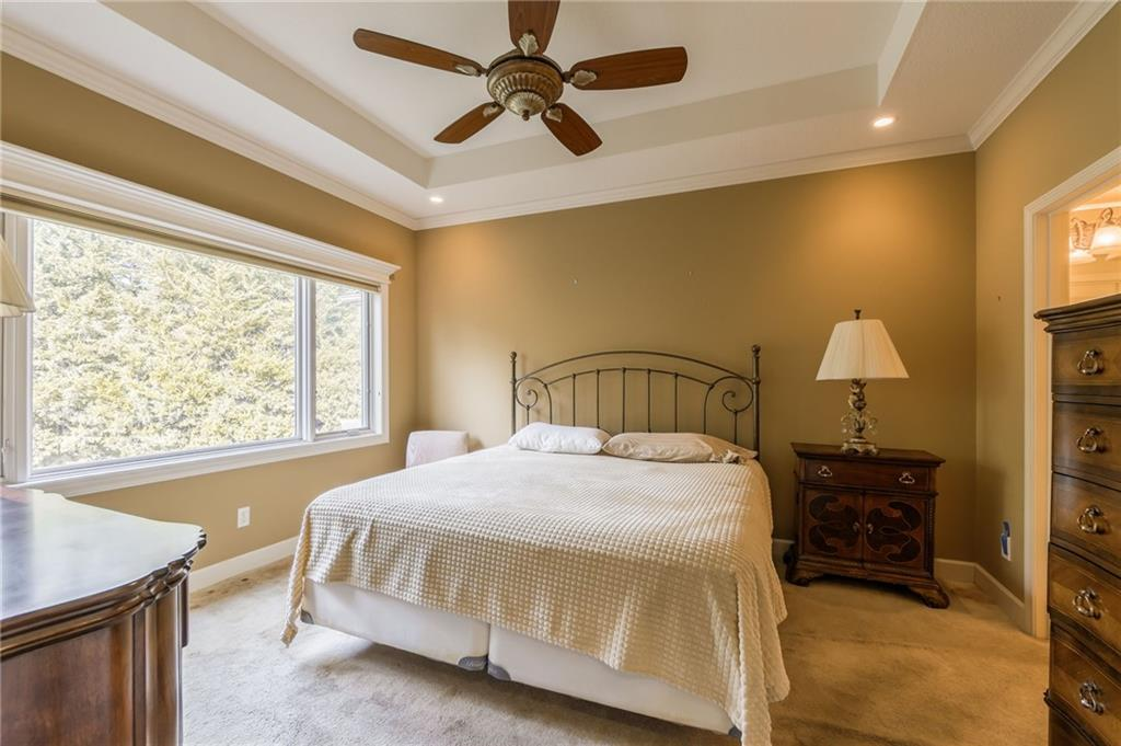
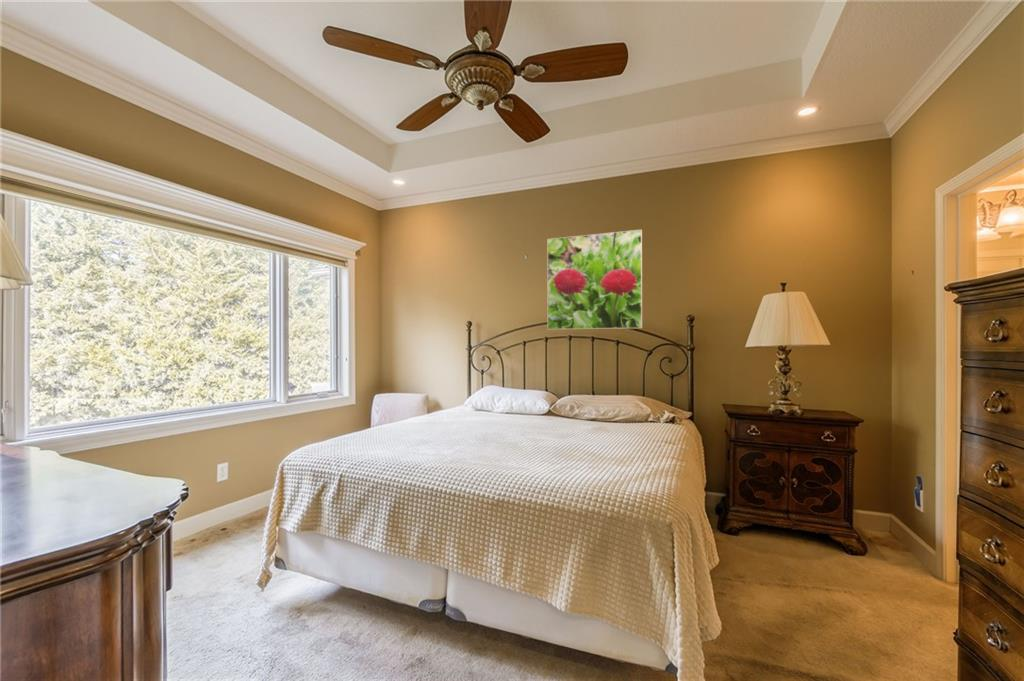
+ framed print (592, 281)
